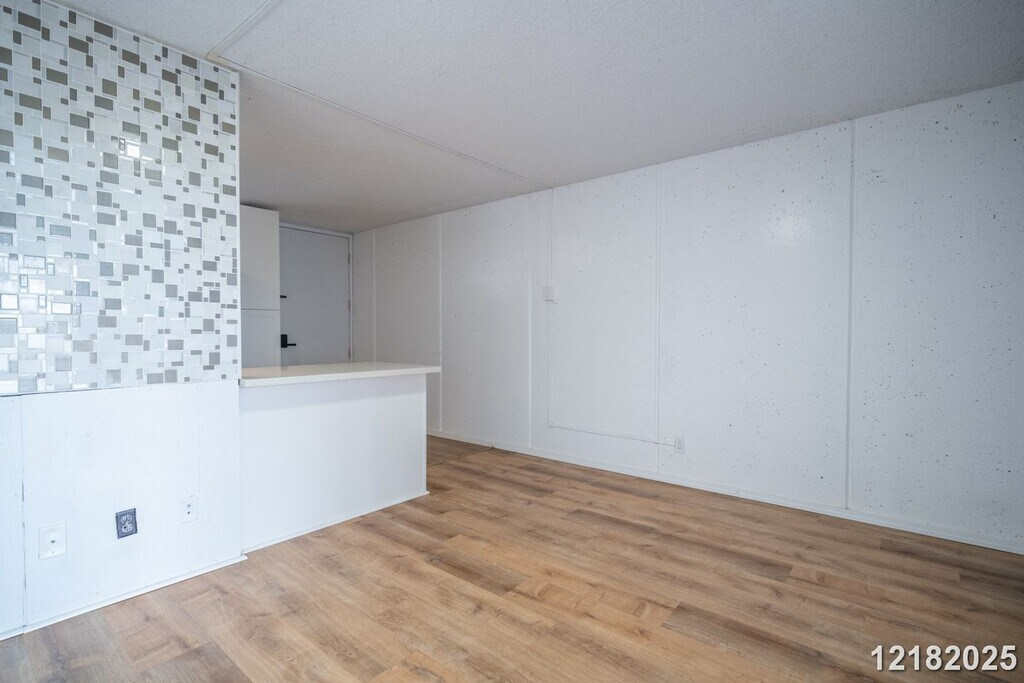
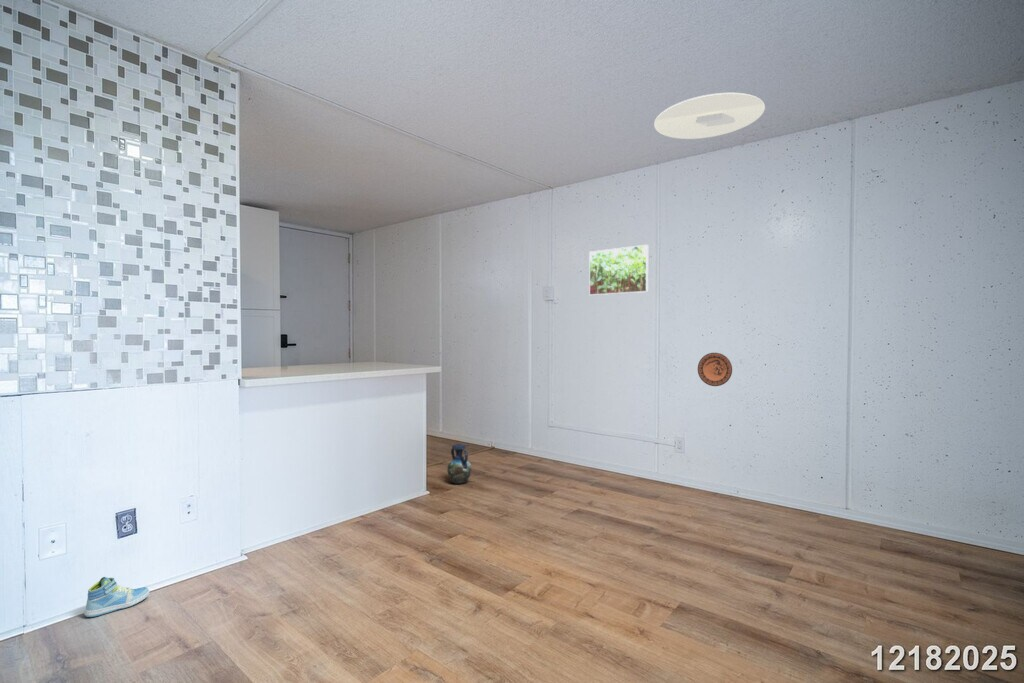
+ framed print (617, 271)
+ ceiling light (707, 113)
+ vase (459, 463)
+ decorative plate (714, 369)
+ sneaker (118, 590)
